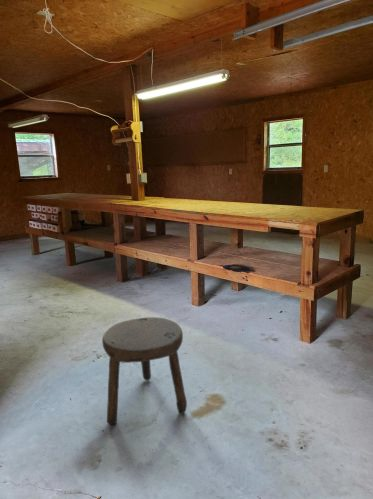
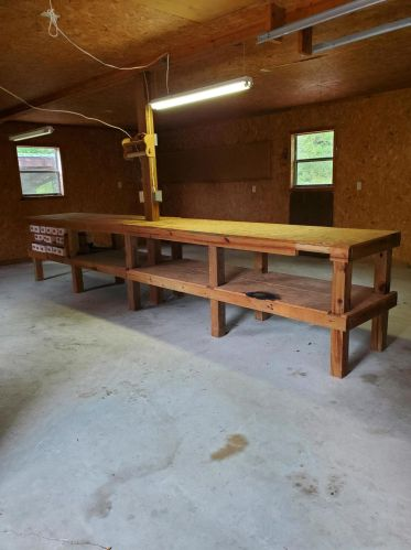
- stool (146, 365)
